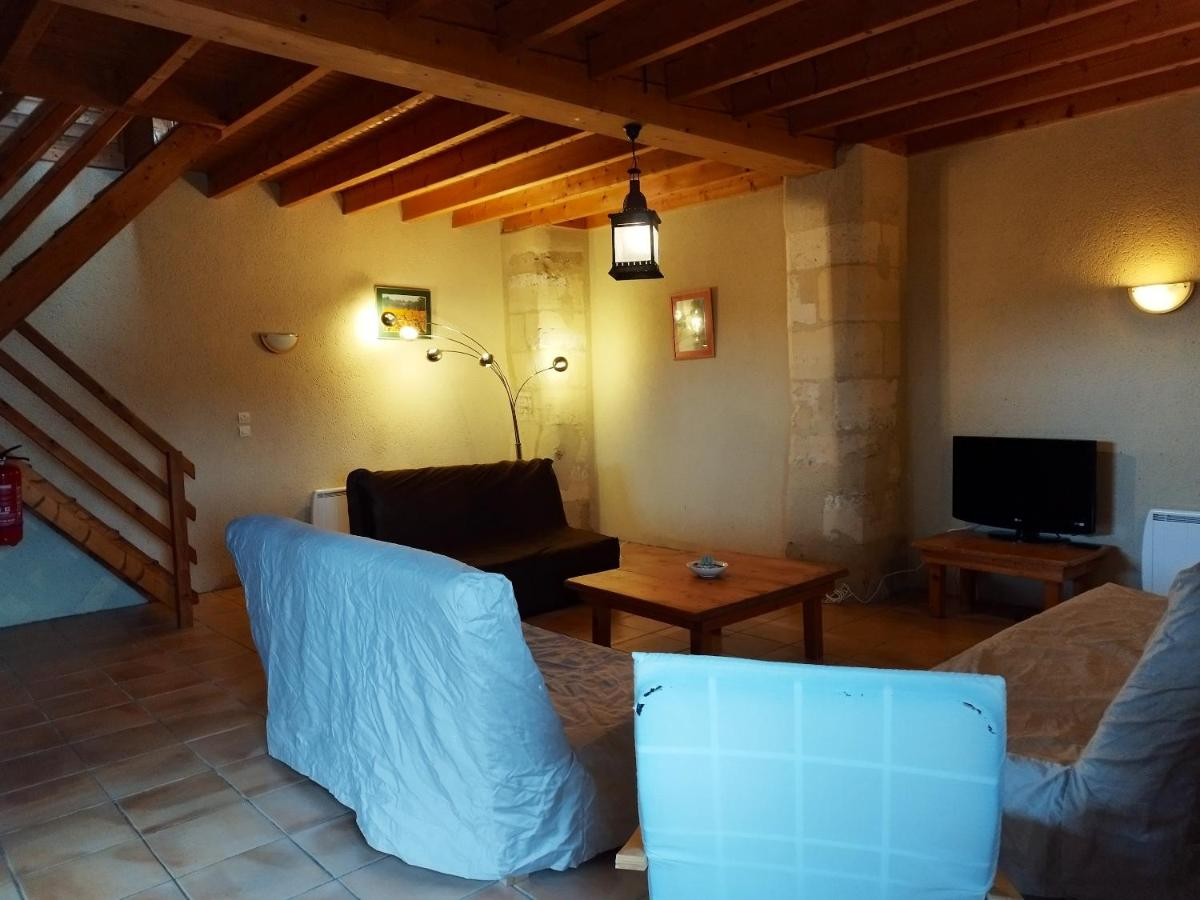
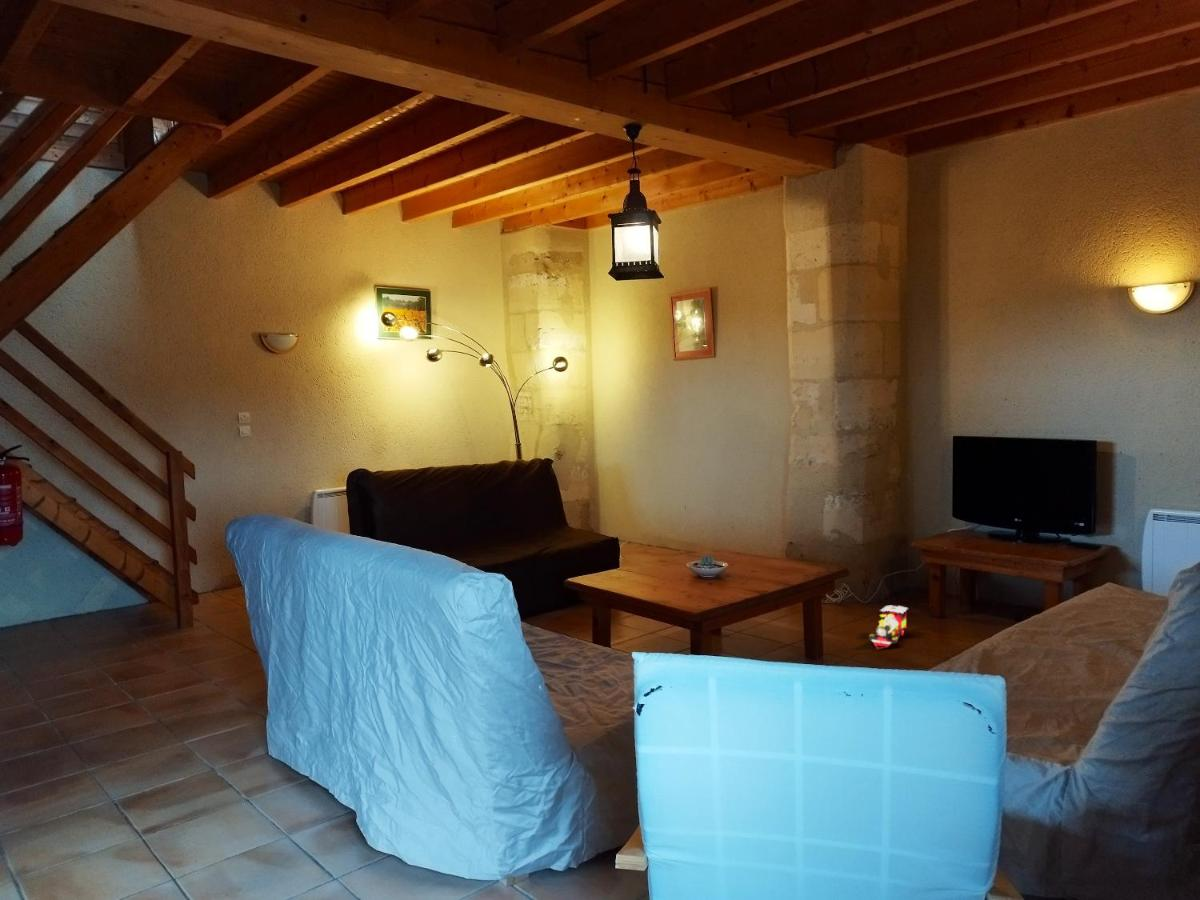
+ toy train (888, 626)
